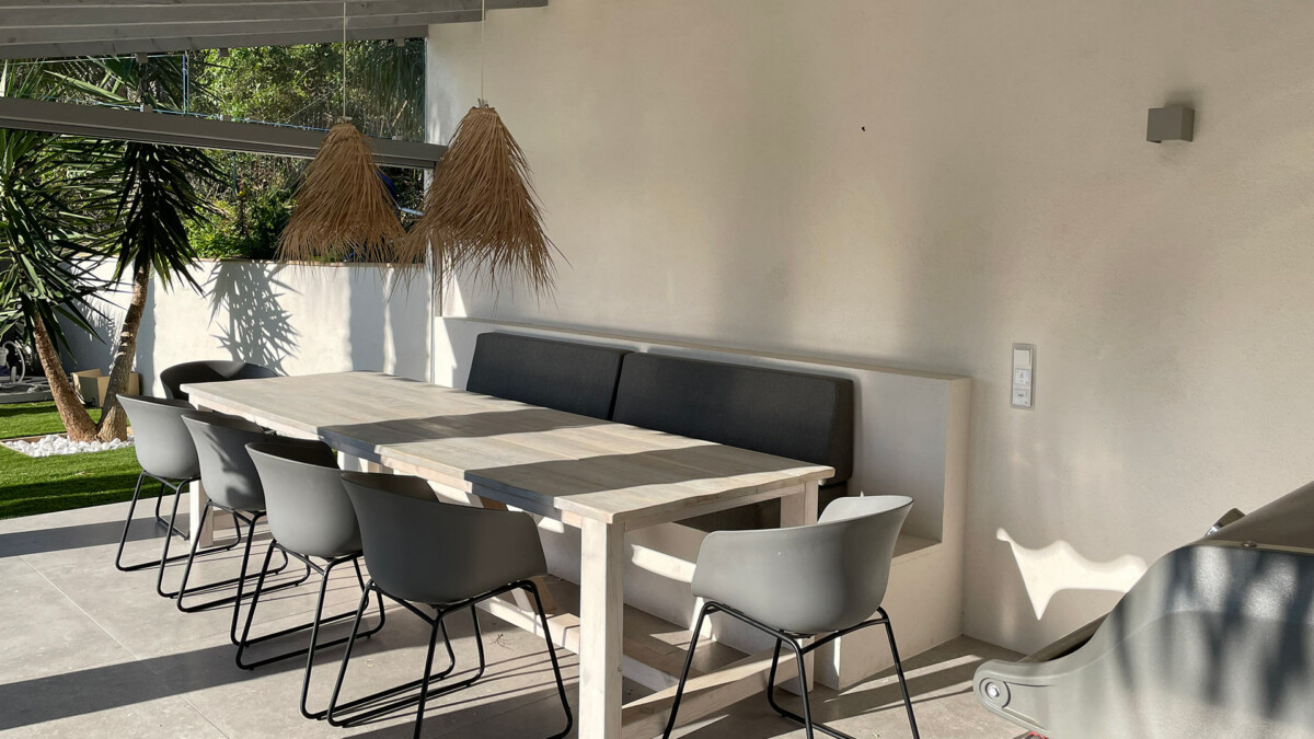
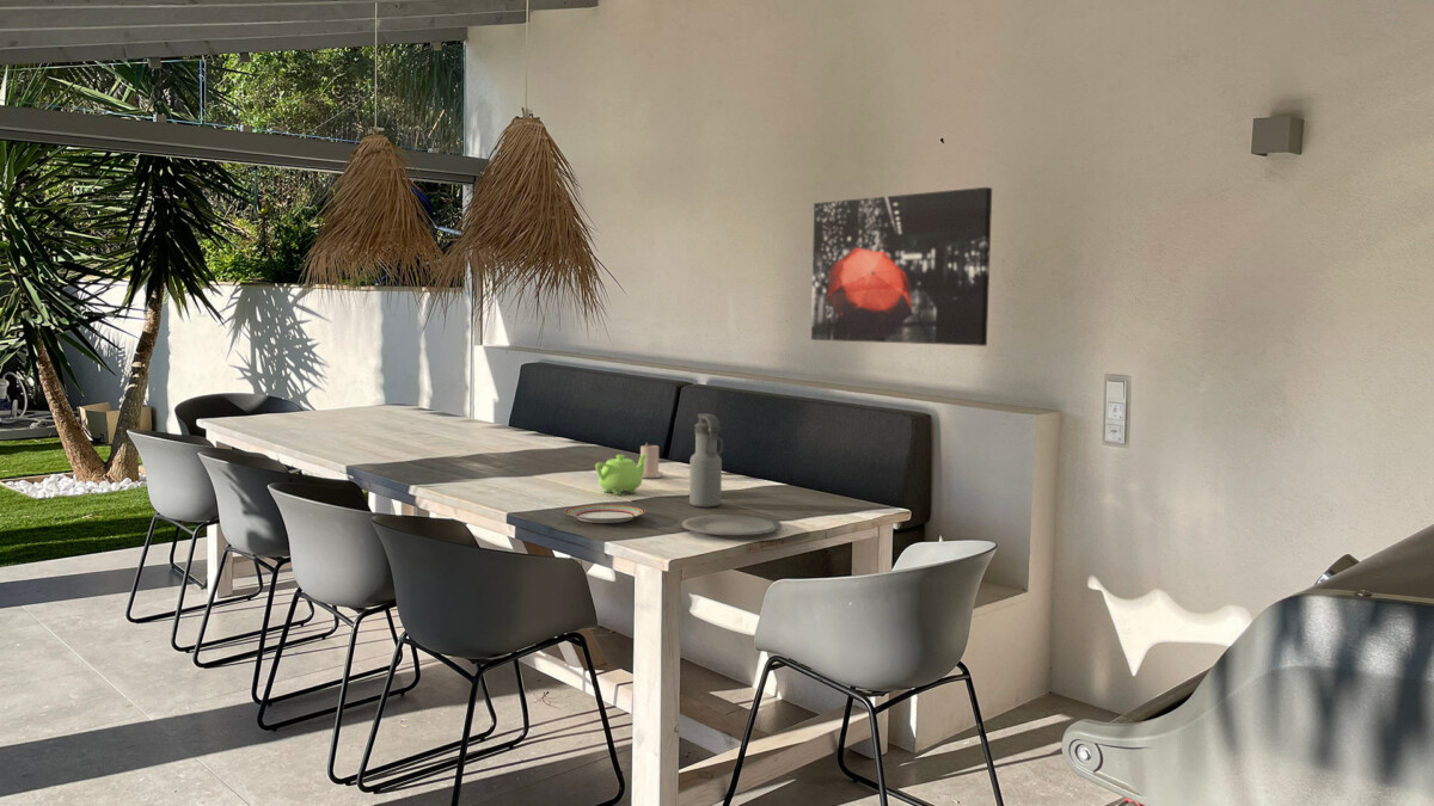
+ water bottle (706, 460)
+ candle (649, 459)
+ wall art (894, 269)
+ plate (605, 513)
+ plate (731, 527)
+ teapot (621, 473)
